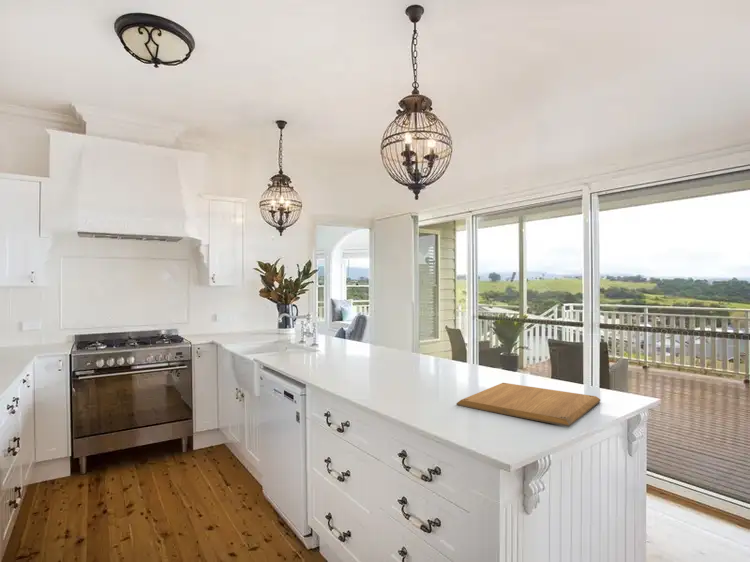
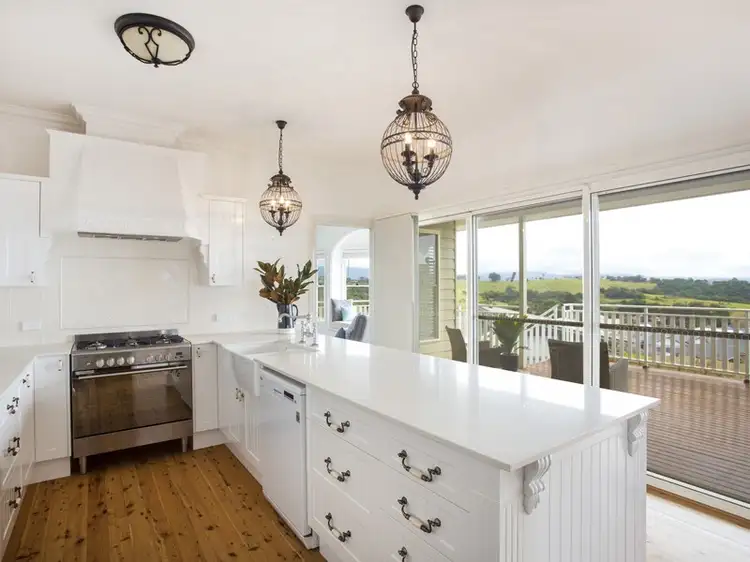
- chopping board (529, 400)
